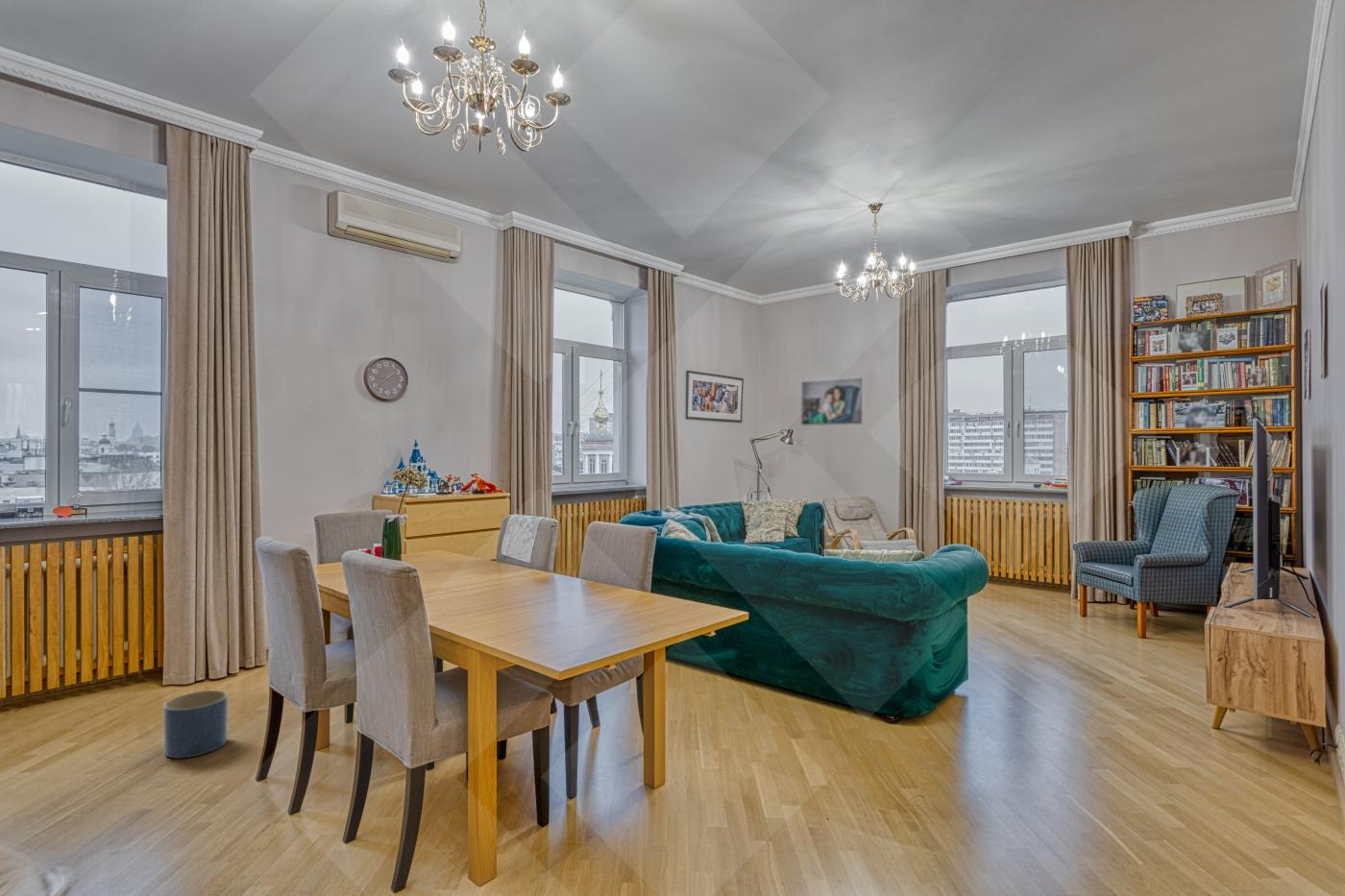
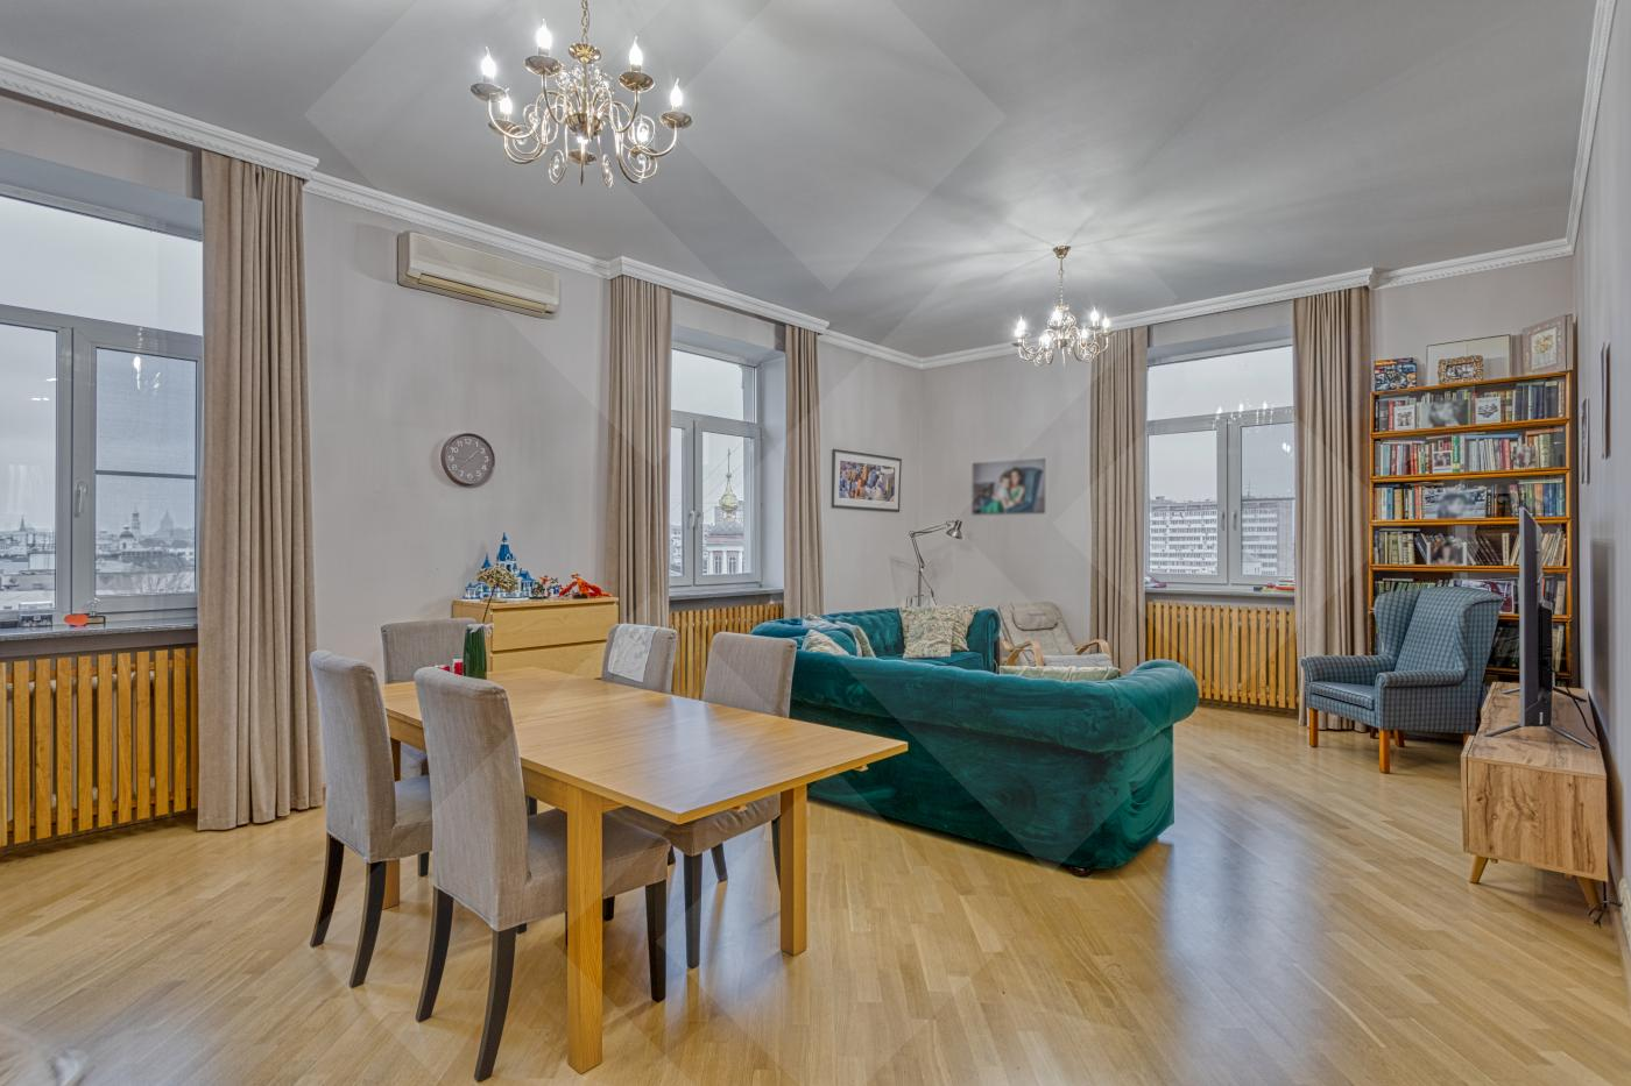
- planter (196, 723)
